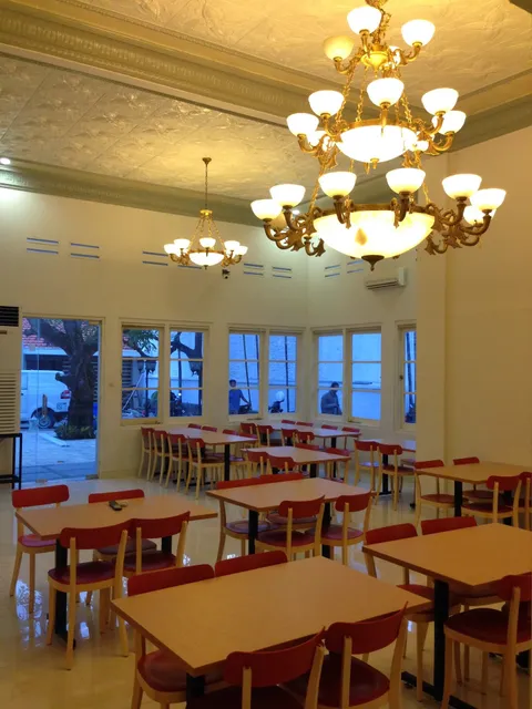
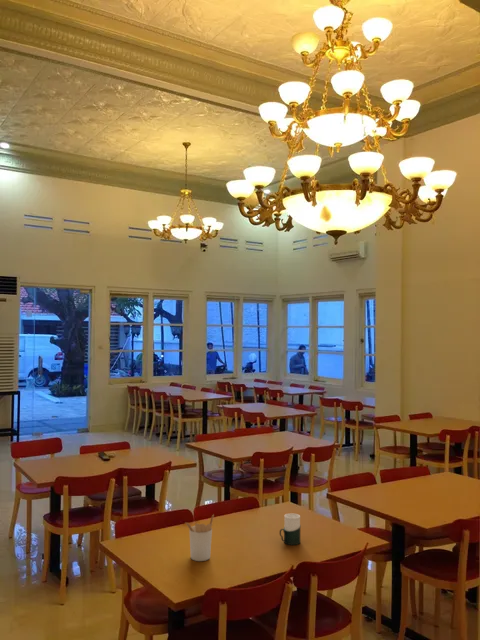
+ utensil holder (201, 538)
+ cup (289, 529)
